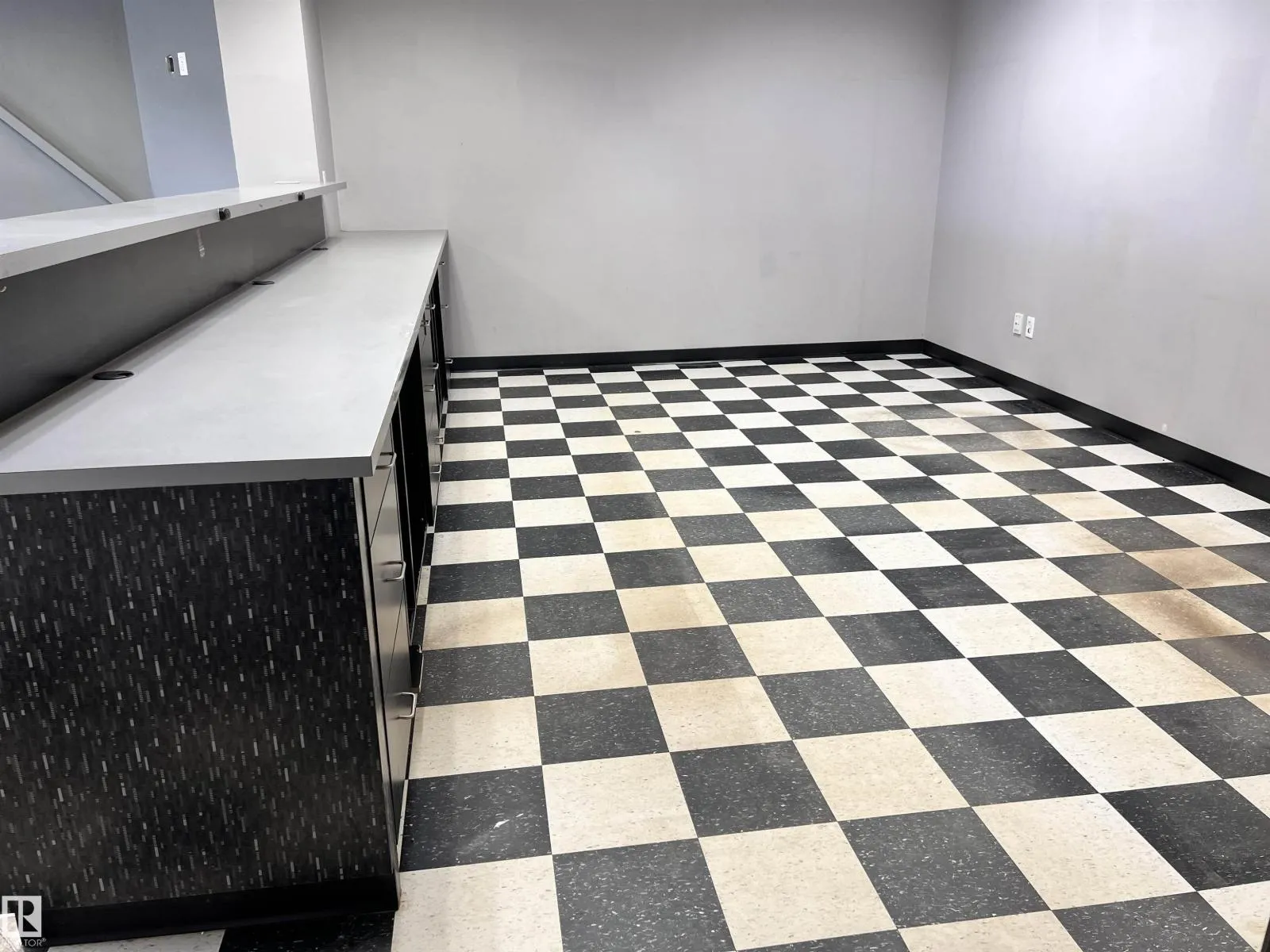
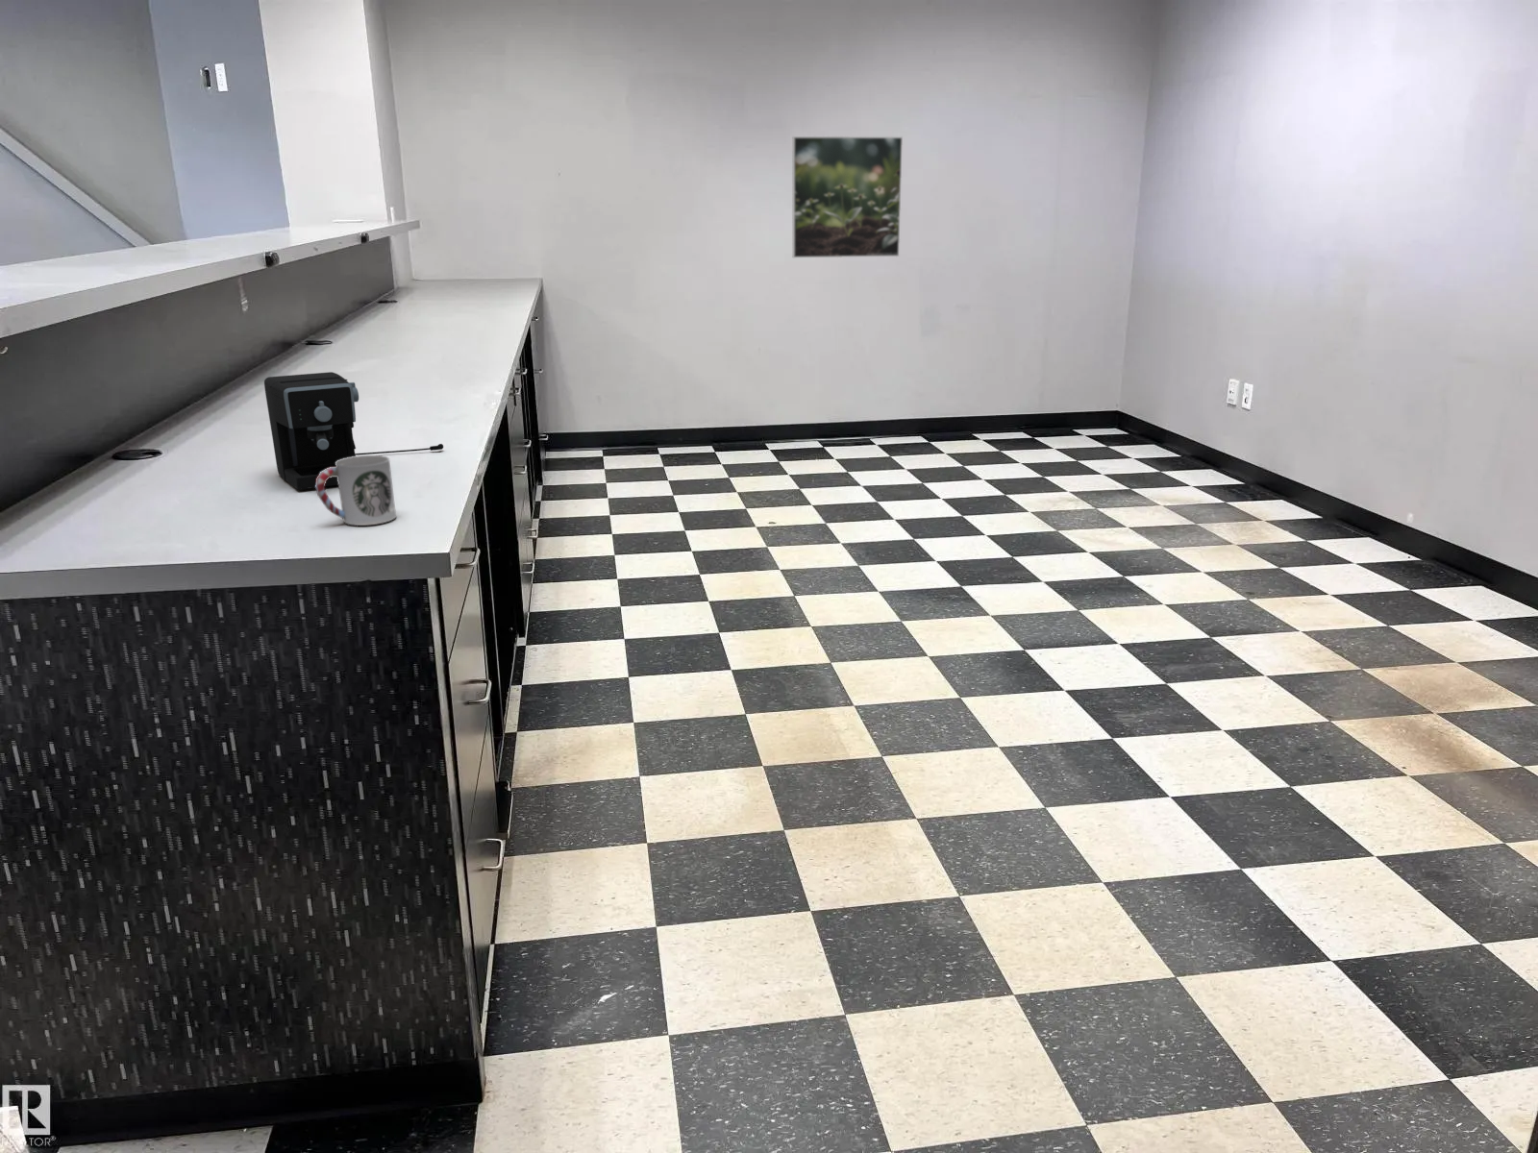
+ coffee maker (355, 420)
+ cup (355, 491)
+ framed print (847, 197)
